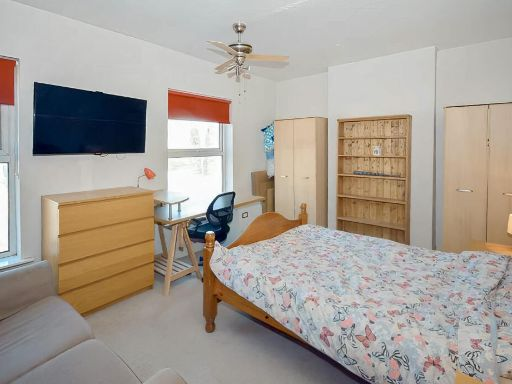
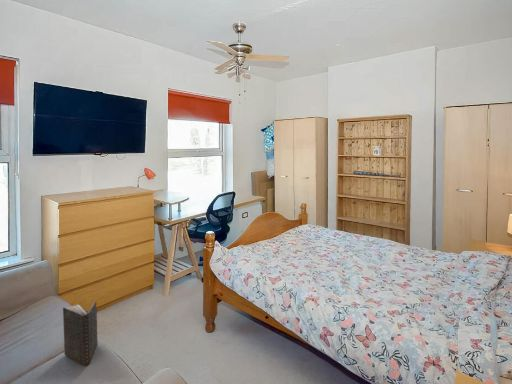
+ book (81, 333)
